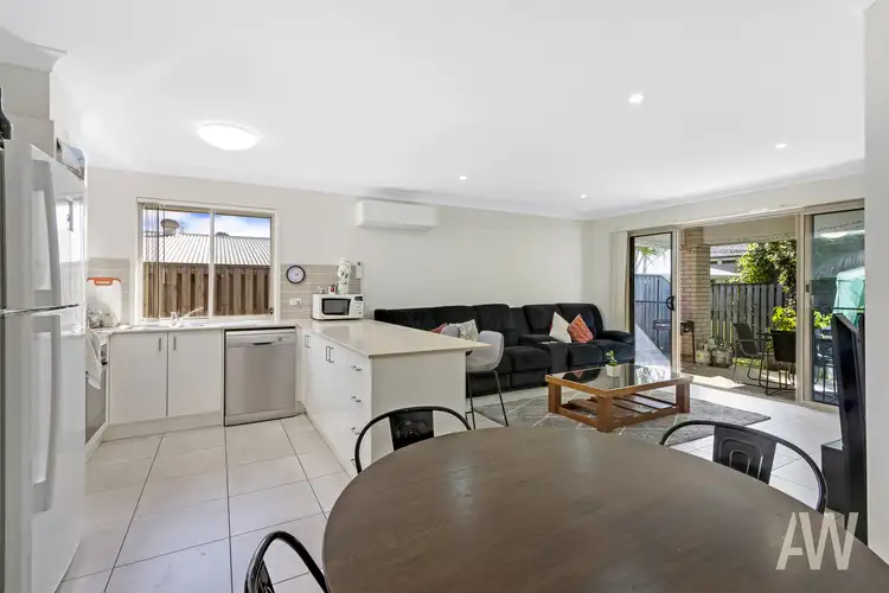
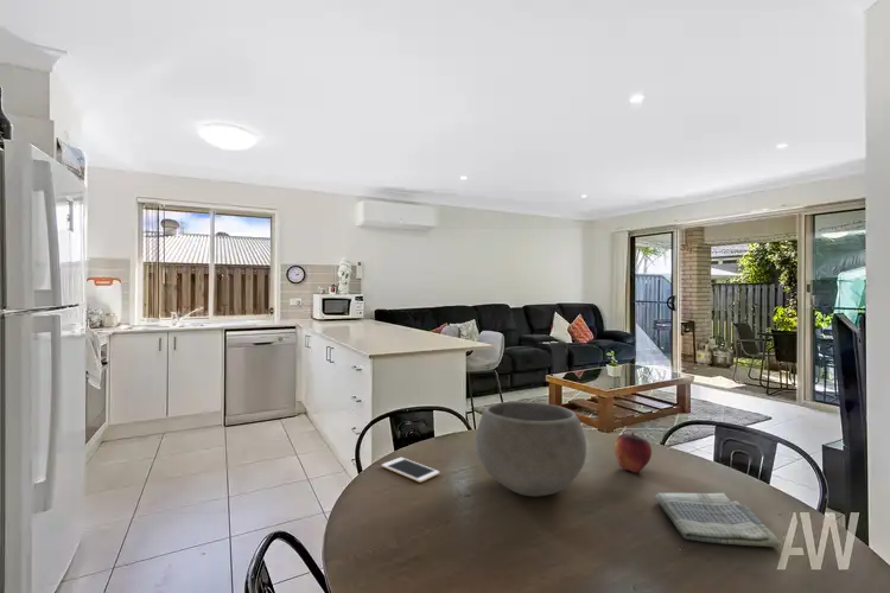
+ fruit (632, 451)
+ cell phone (409, 468)
+ dish towel (712, 515)
+ bowl (529, 447)
